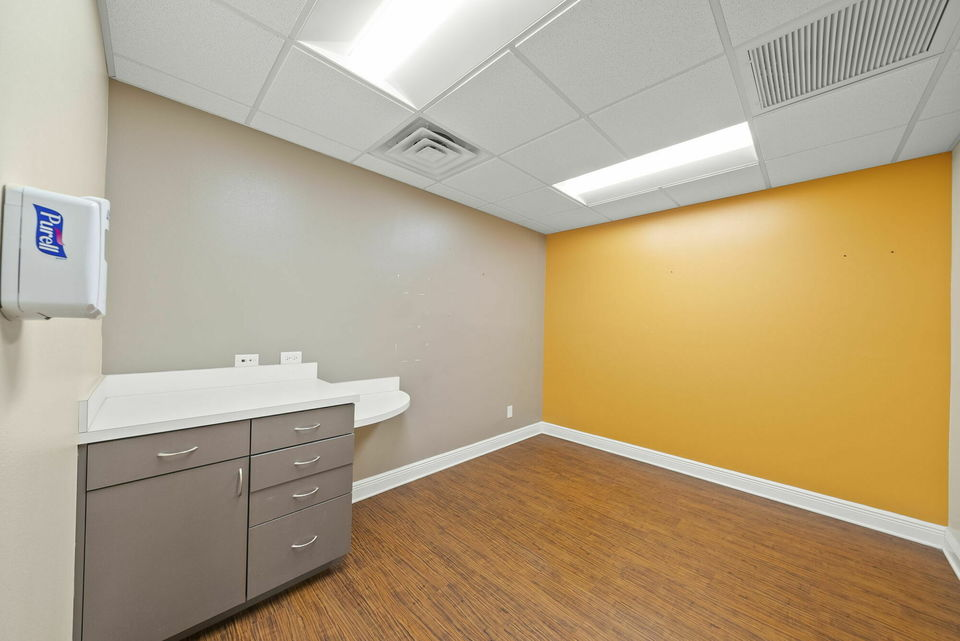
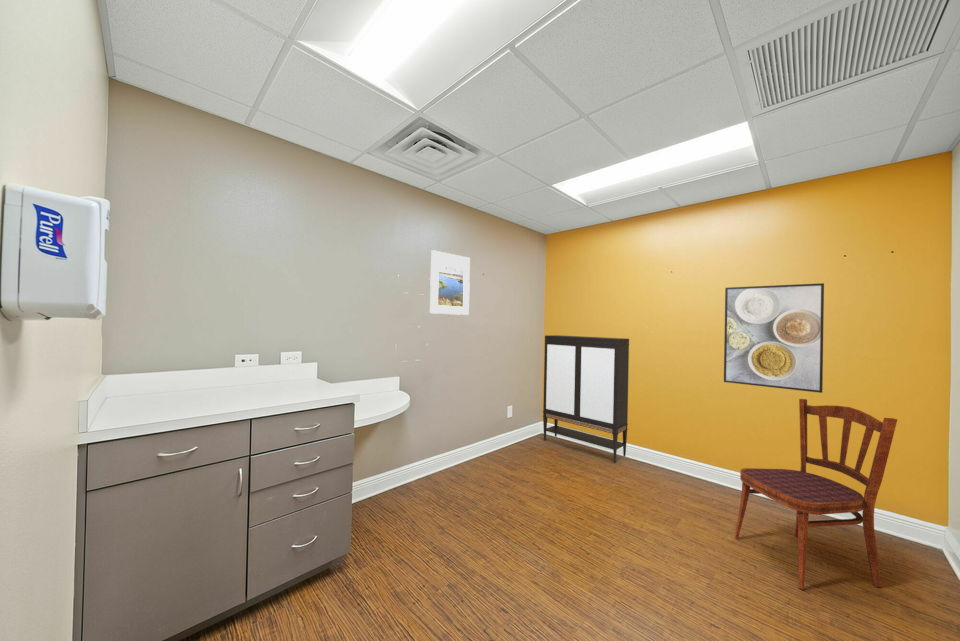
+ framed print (450, 284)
+ dining chair (805, 483)
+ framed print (770, 336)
+ storage cabinet (583, 392)
